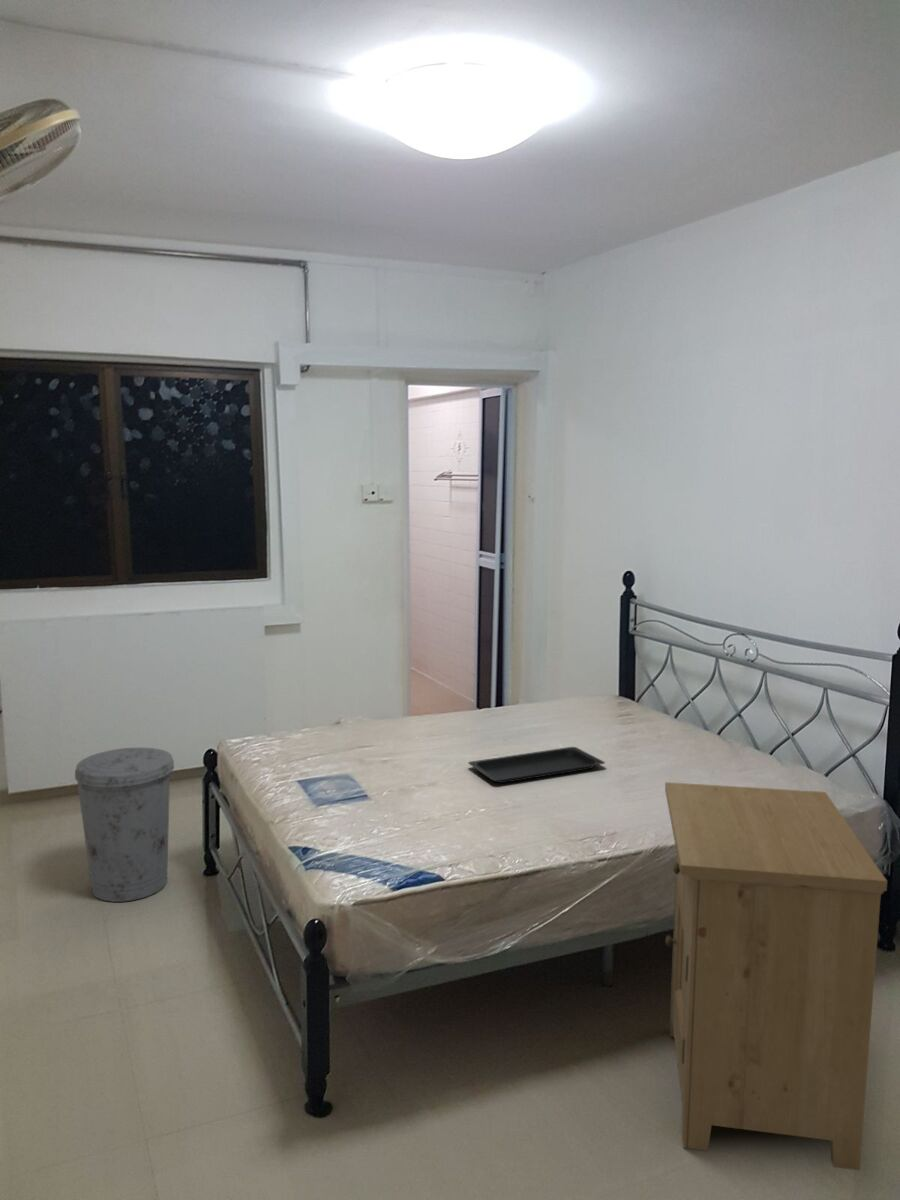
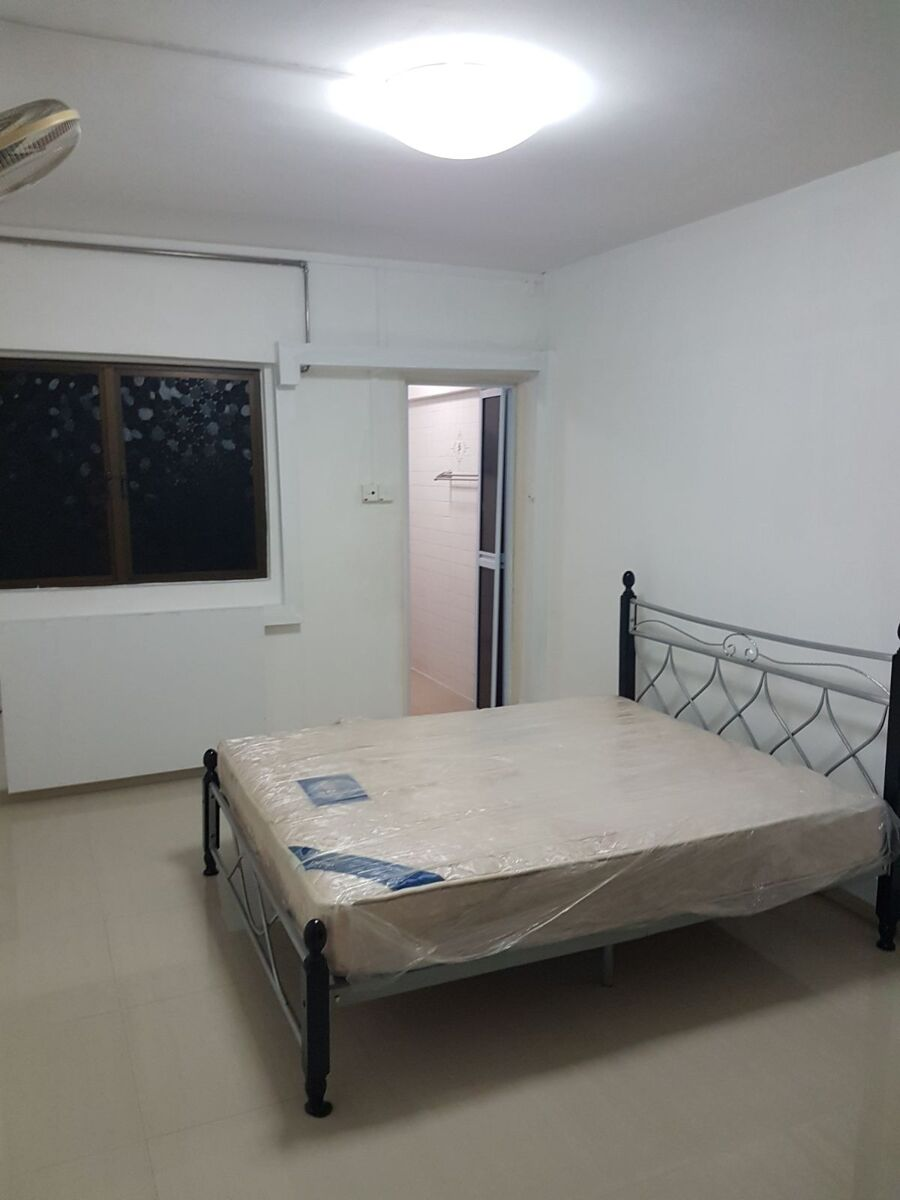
- trash can (128, 820)
- serving tray (536, 765)
- nightstand (753, 959)
